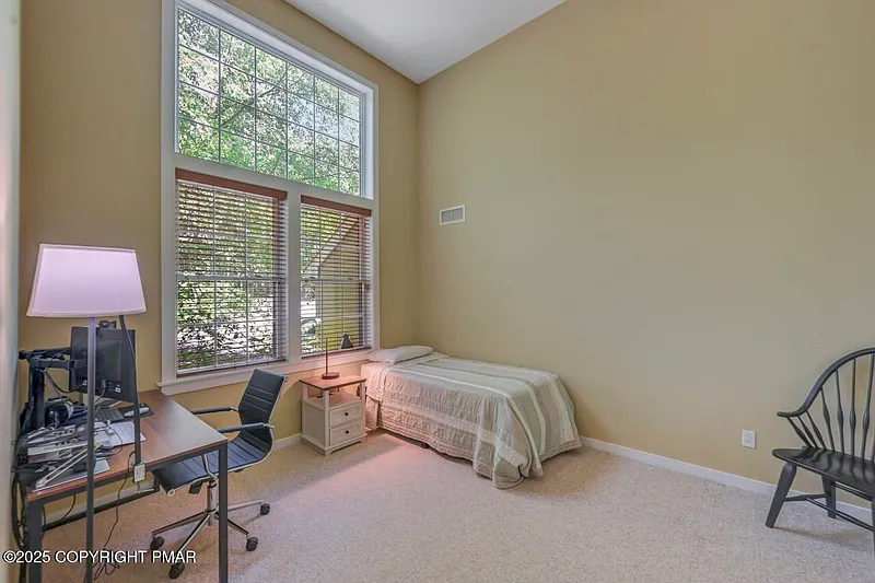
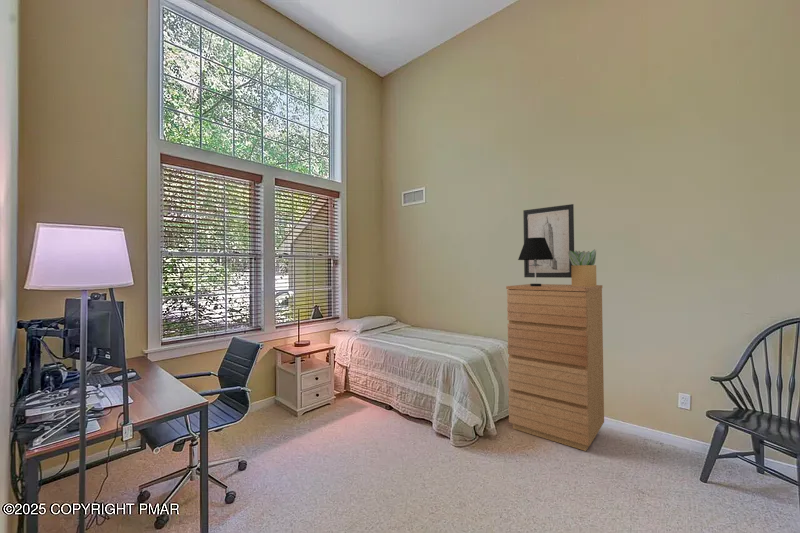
+ table lamp (535, 261)
+ dresser (555, 356)
+ potted plant (581, 267)
+ wall art (547, 242)
